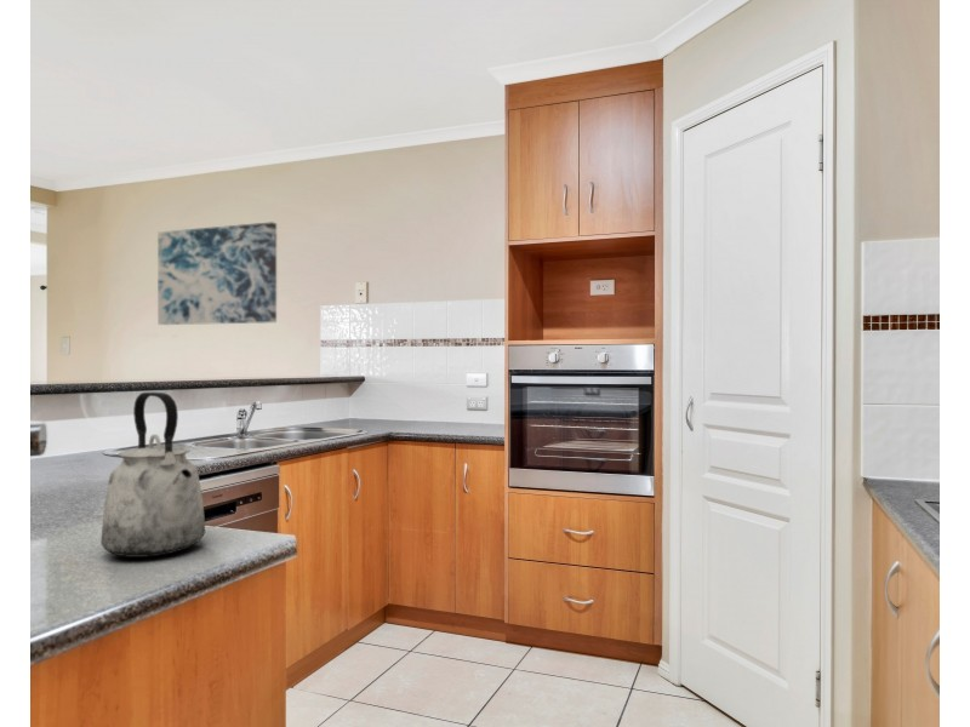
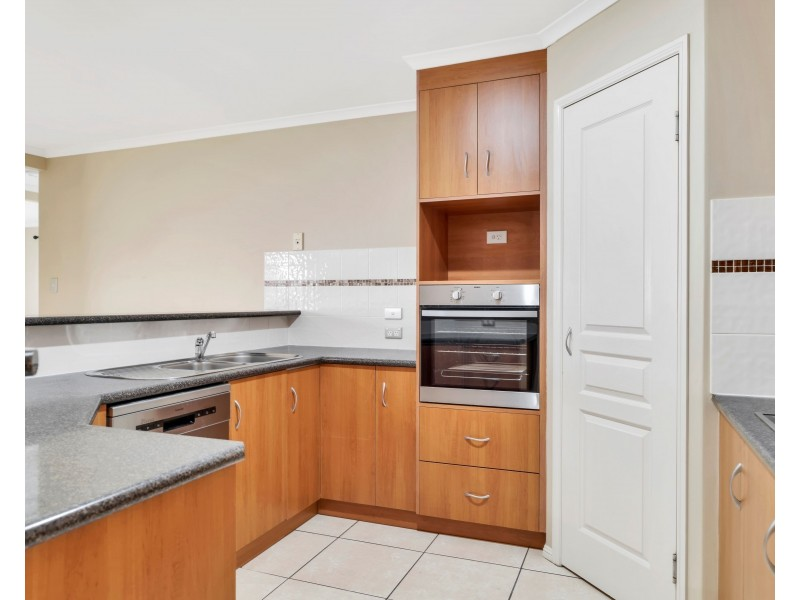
- kettle (161, 473)
- wall art (215, 275)
